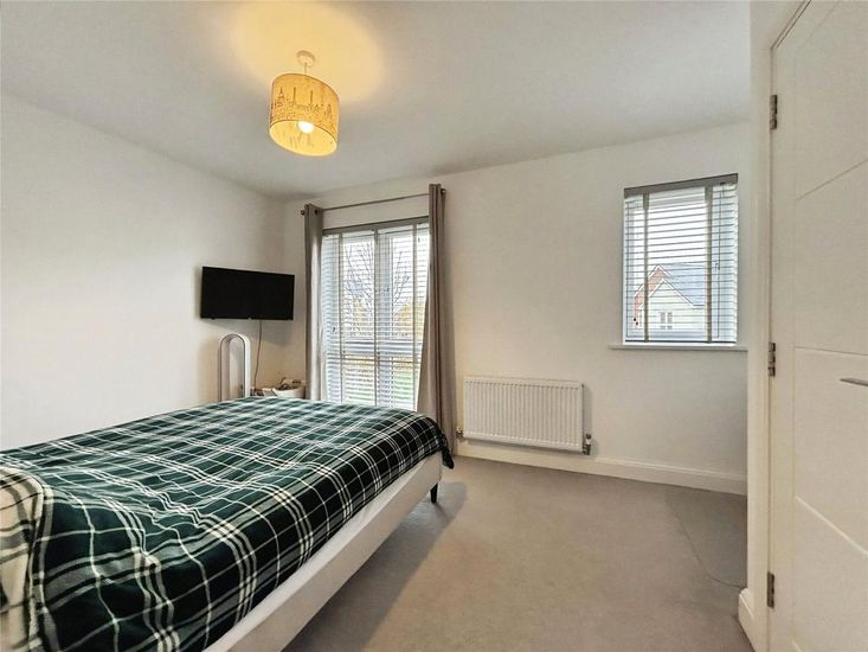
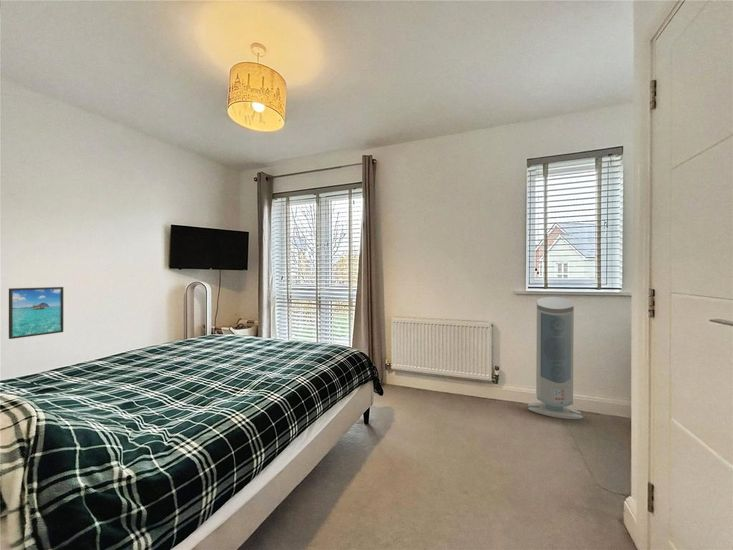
+ air purifier (554, 354)
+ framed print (37, 311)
